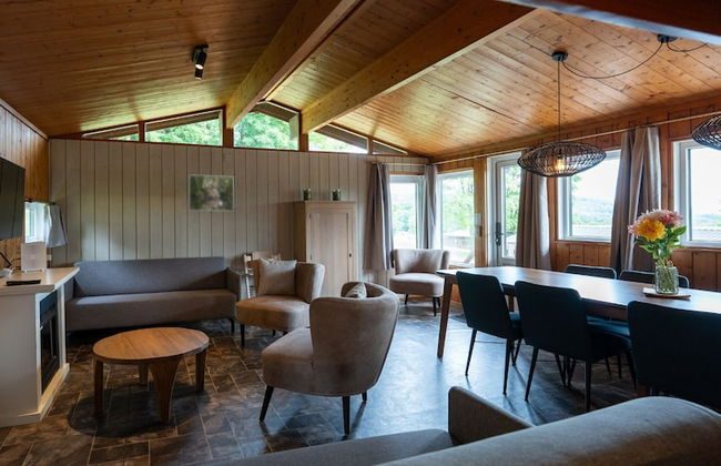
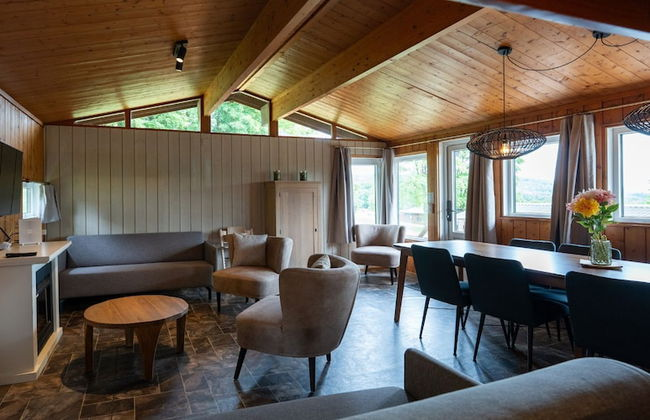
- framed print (211, 193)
